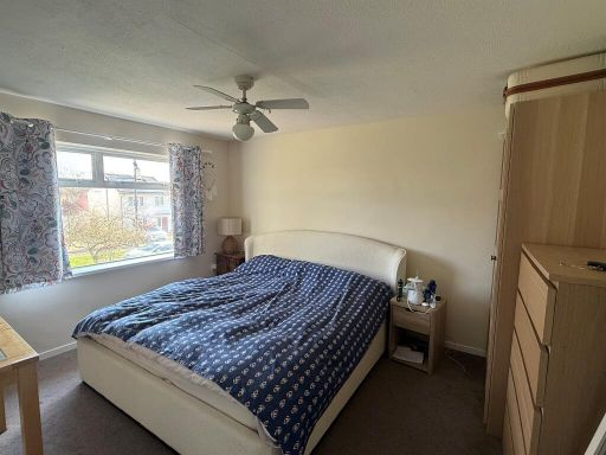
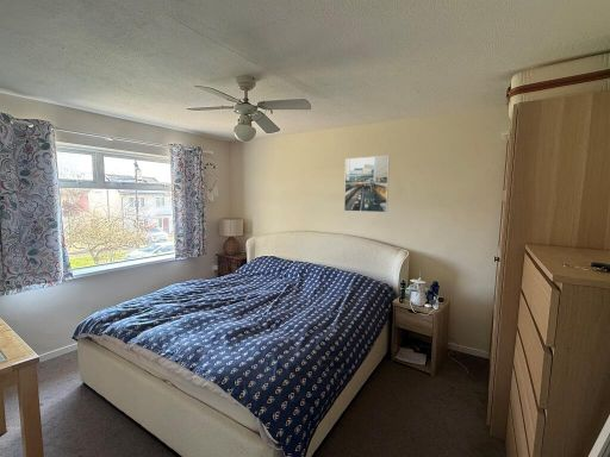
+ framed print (366, 184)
